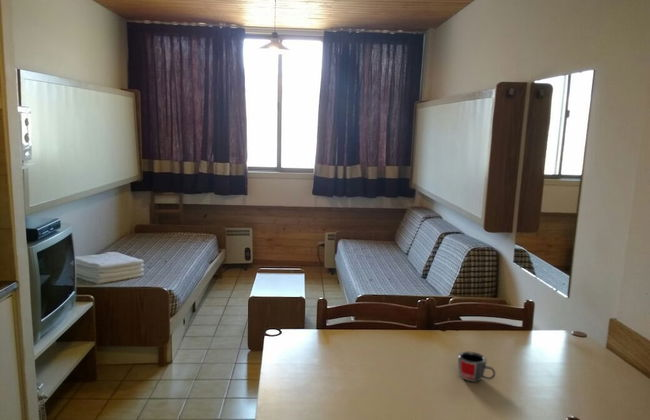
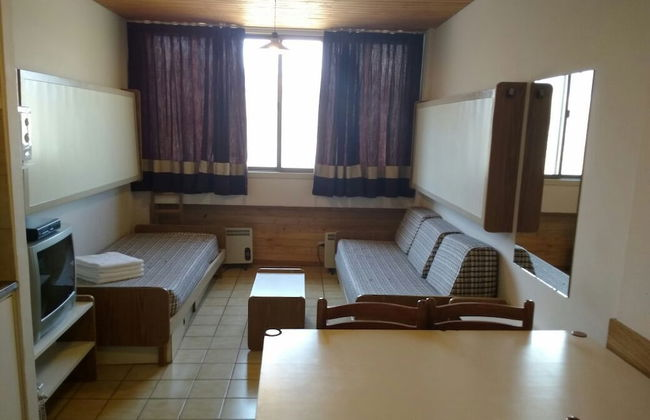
- mug (476, 368)
